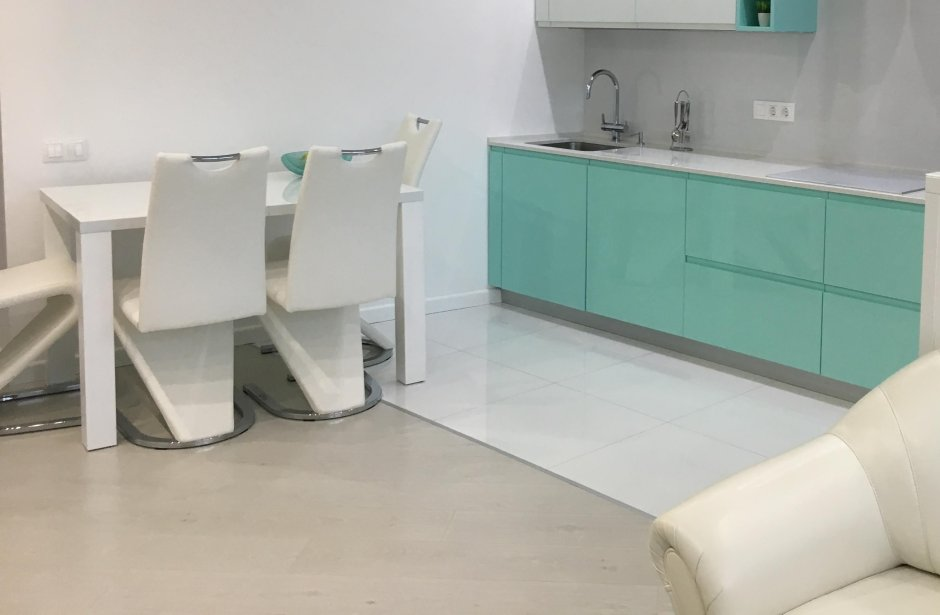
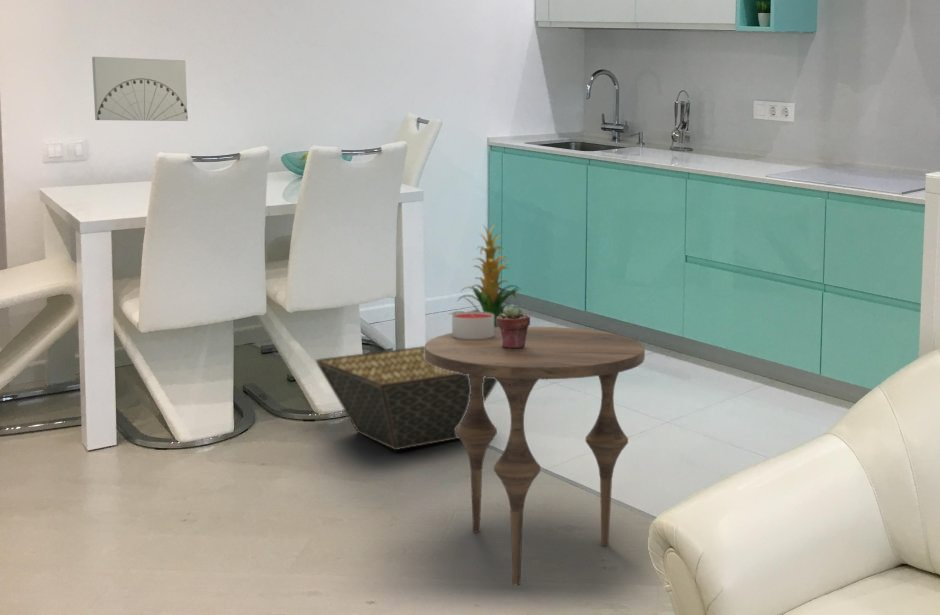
+ potted succulent (513, 324)
+ candle (472, 323)
+ basket (409, 399)
+ wall art (141, 89)
+ side table (530, 451)
+ indoor plant (490, 291)
